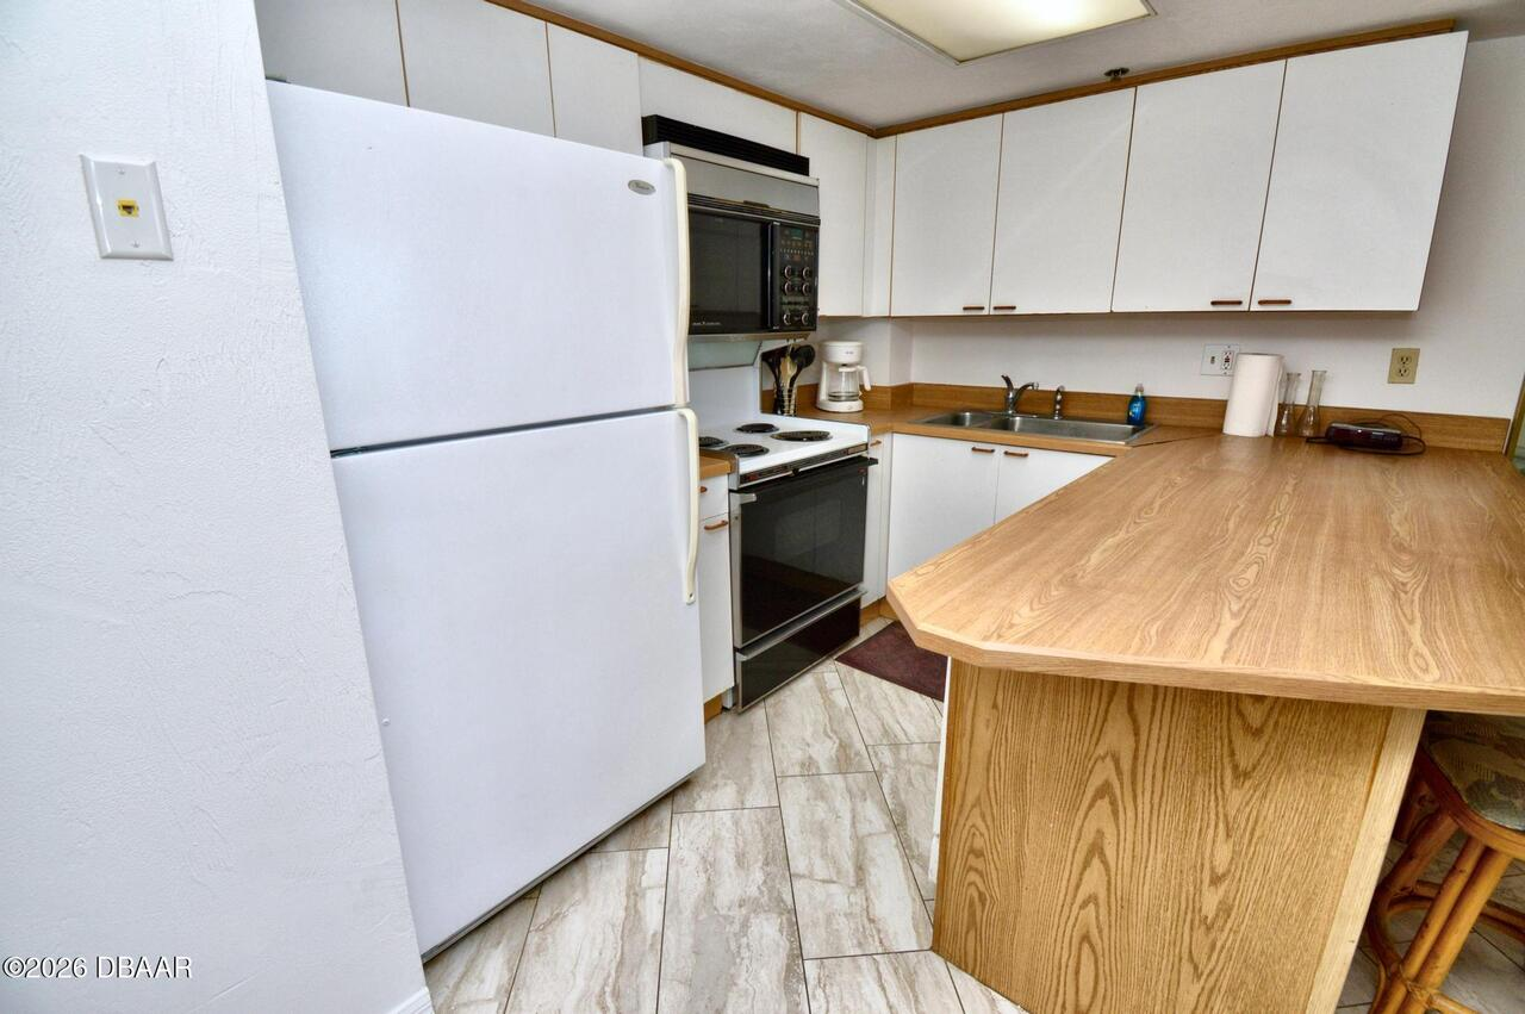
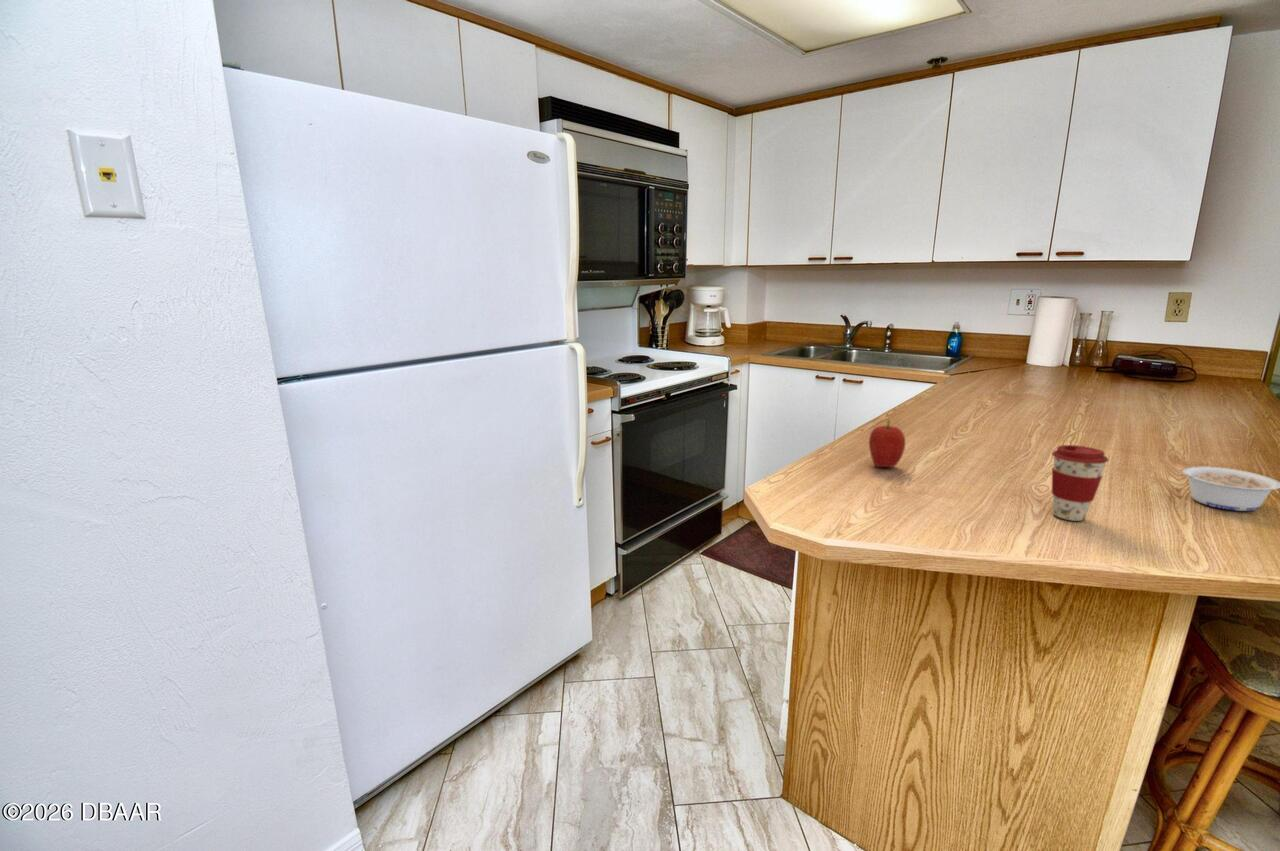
+ fruit (886, 444)
+ legume (1226, 487)
+ coffee cup (1074, 482)
